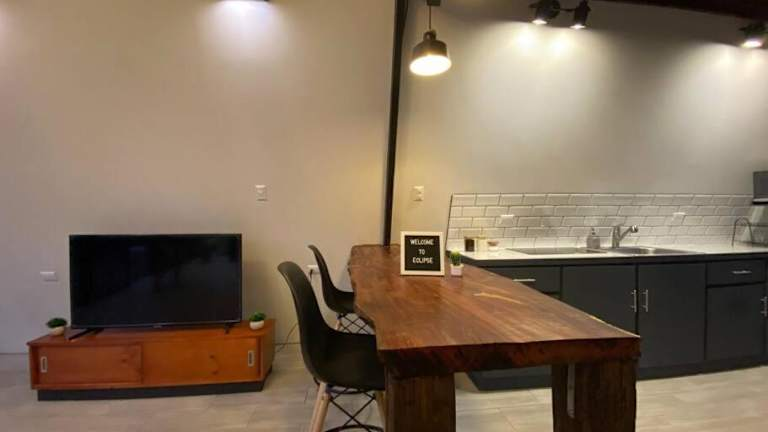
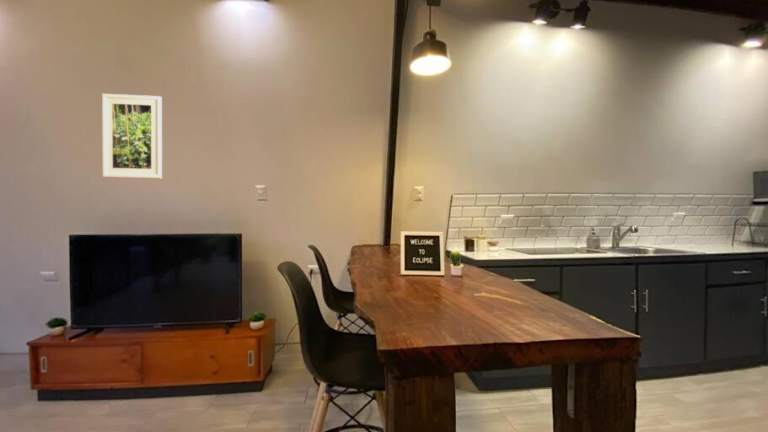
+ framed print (132, 136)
